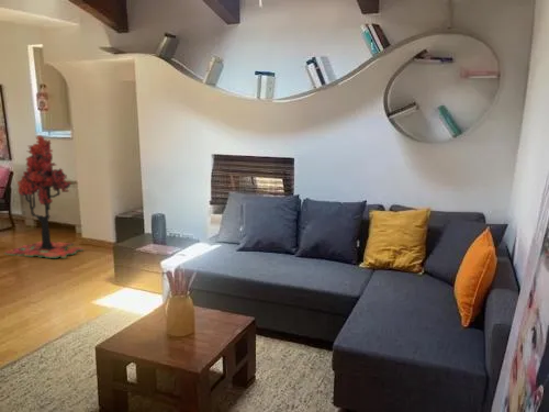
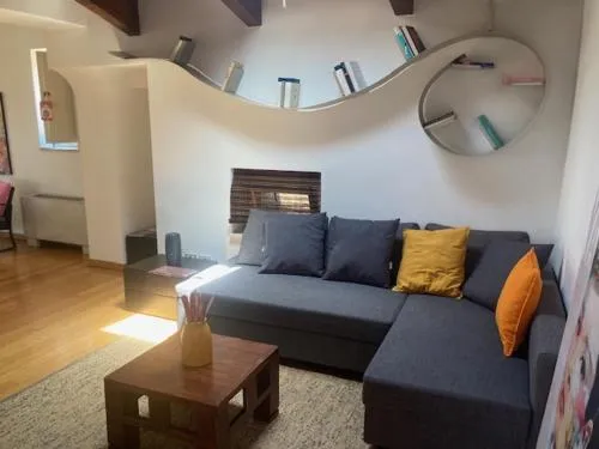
- tree (44, 193)
